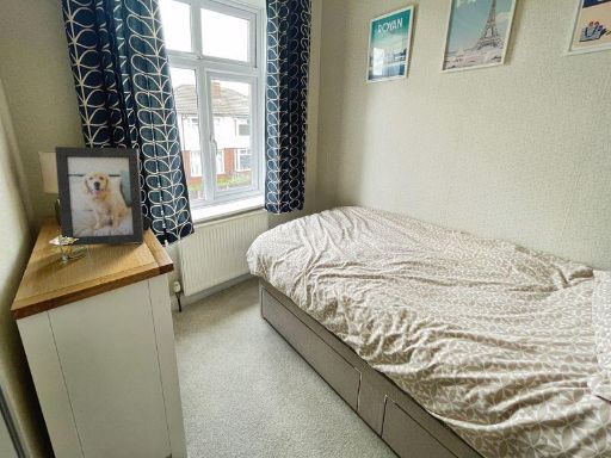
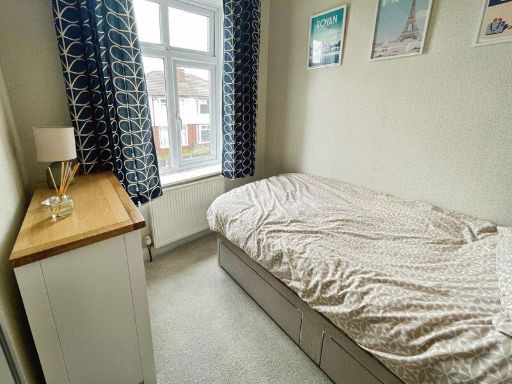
- picture frame (105, 194)
